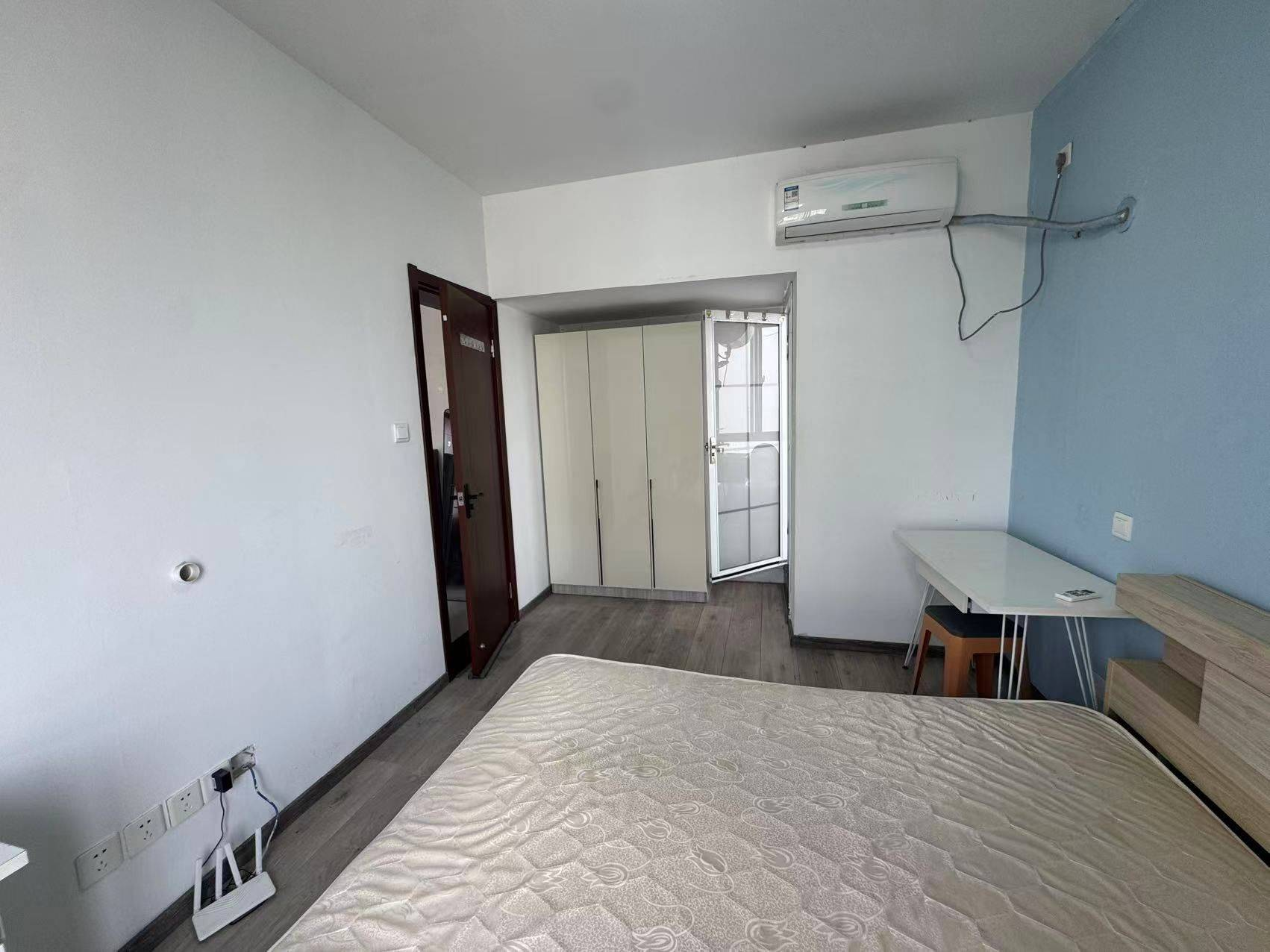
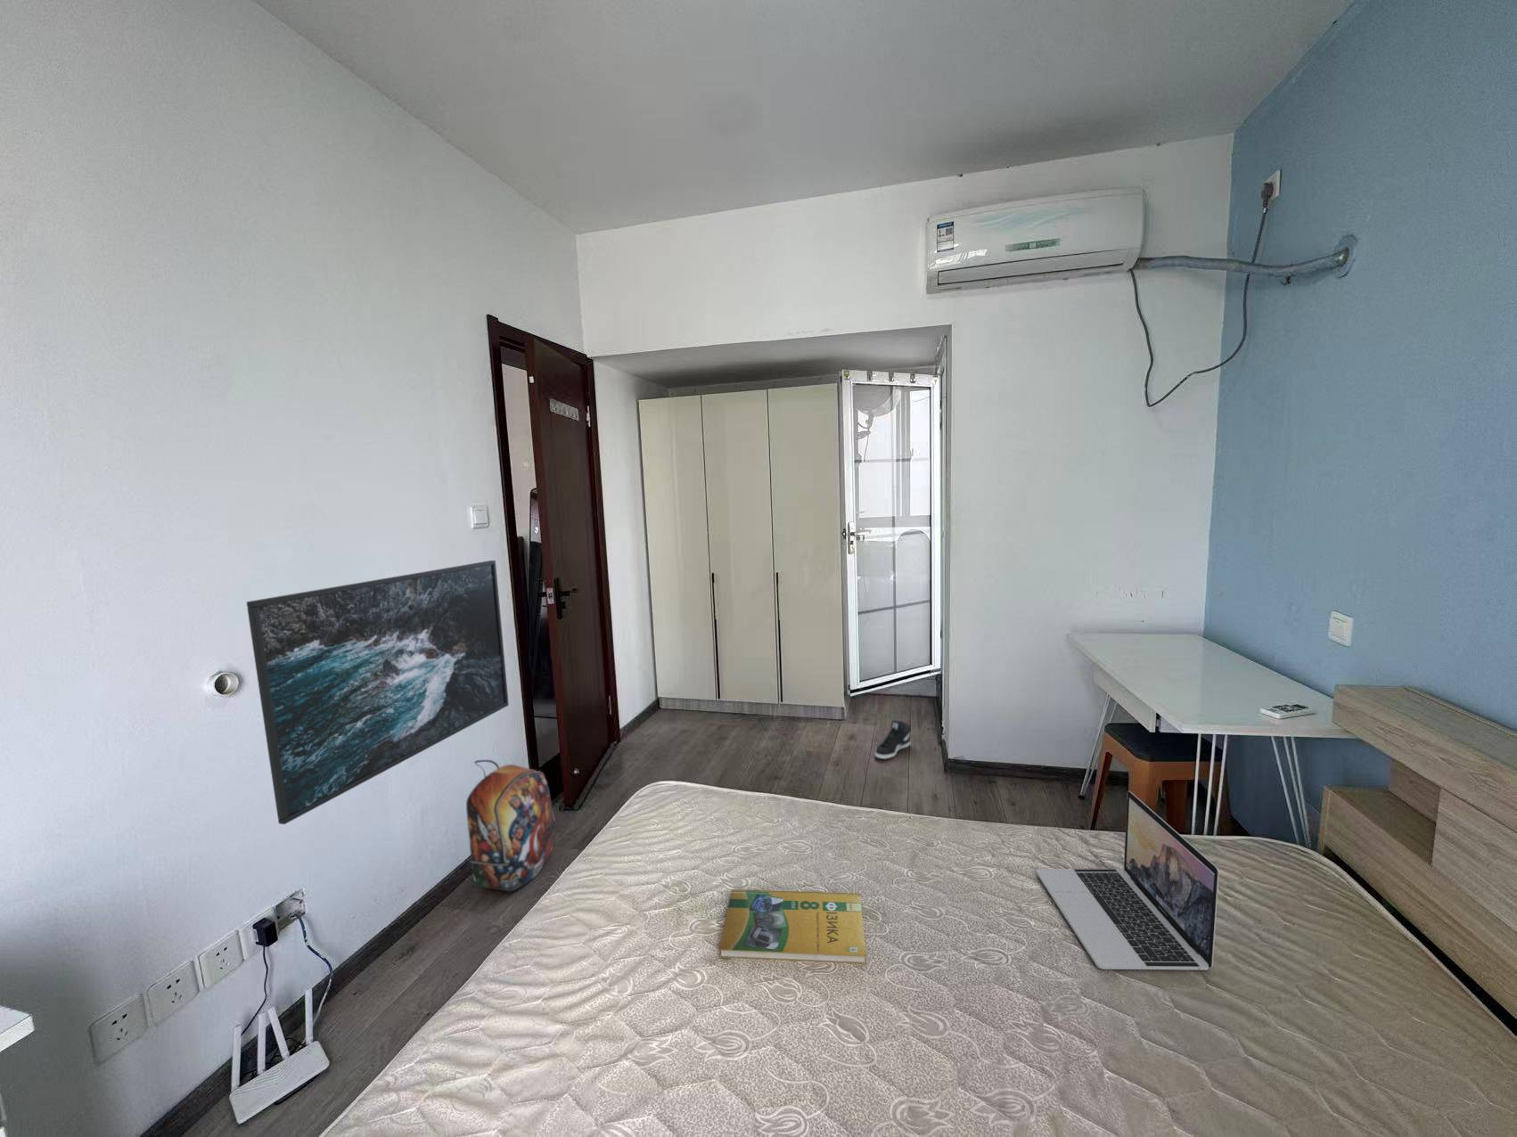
+ booklet (793, 923)
+ sneaker (891, 736)
+ laptop (1114, 871)
+ backpack (509, 818)
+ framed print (409, 665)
